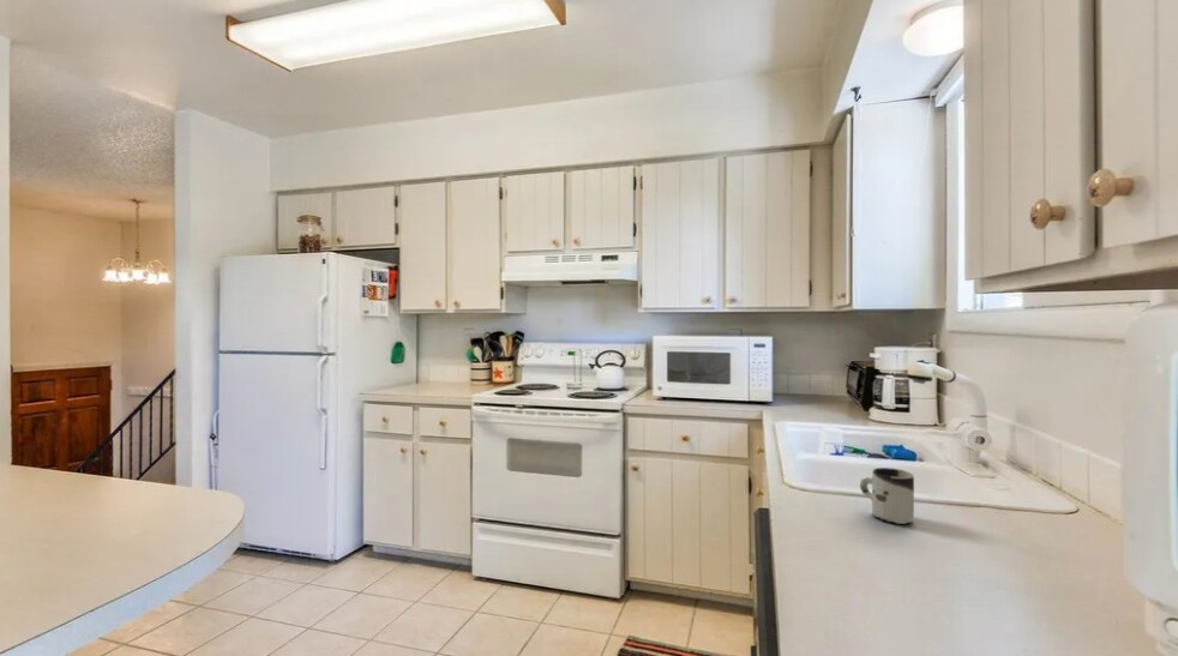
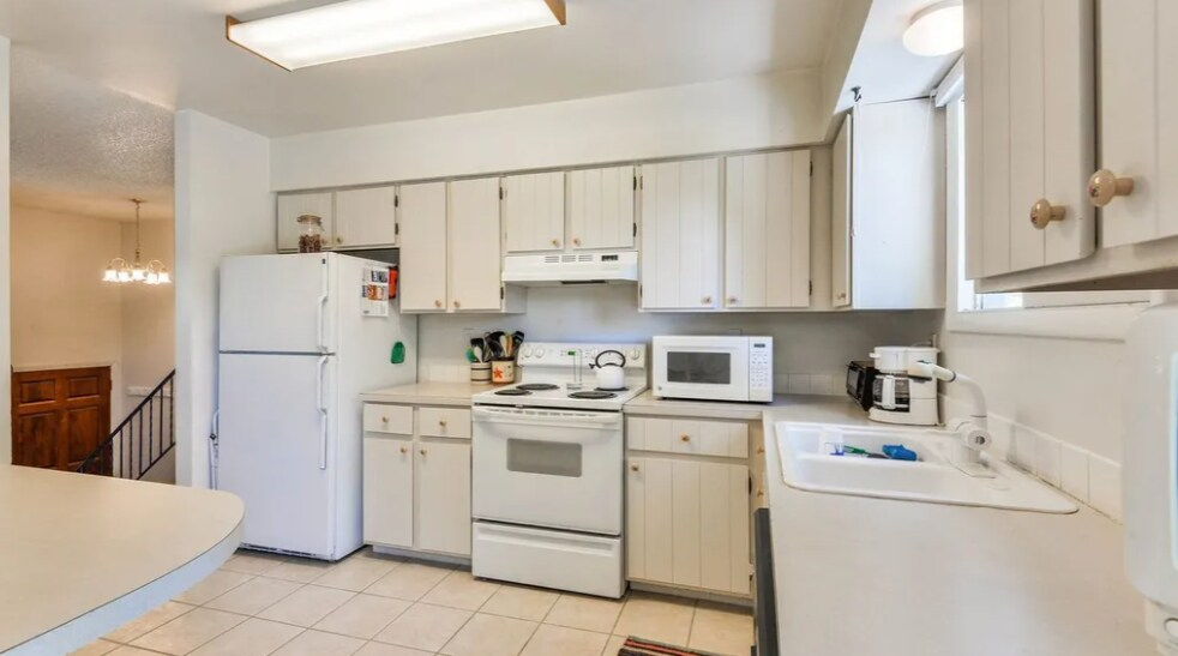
- cup (885, 493)
